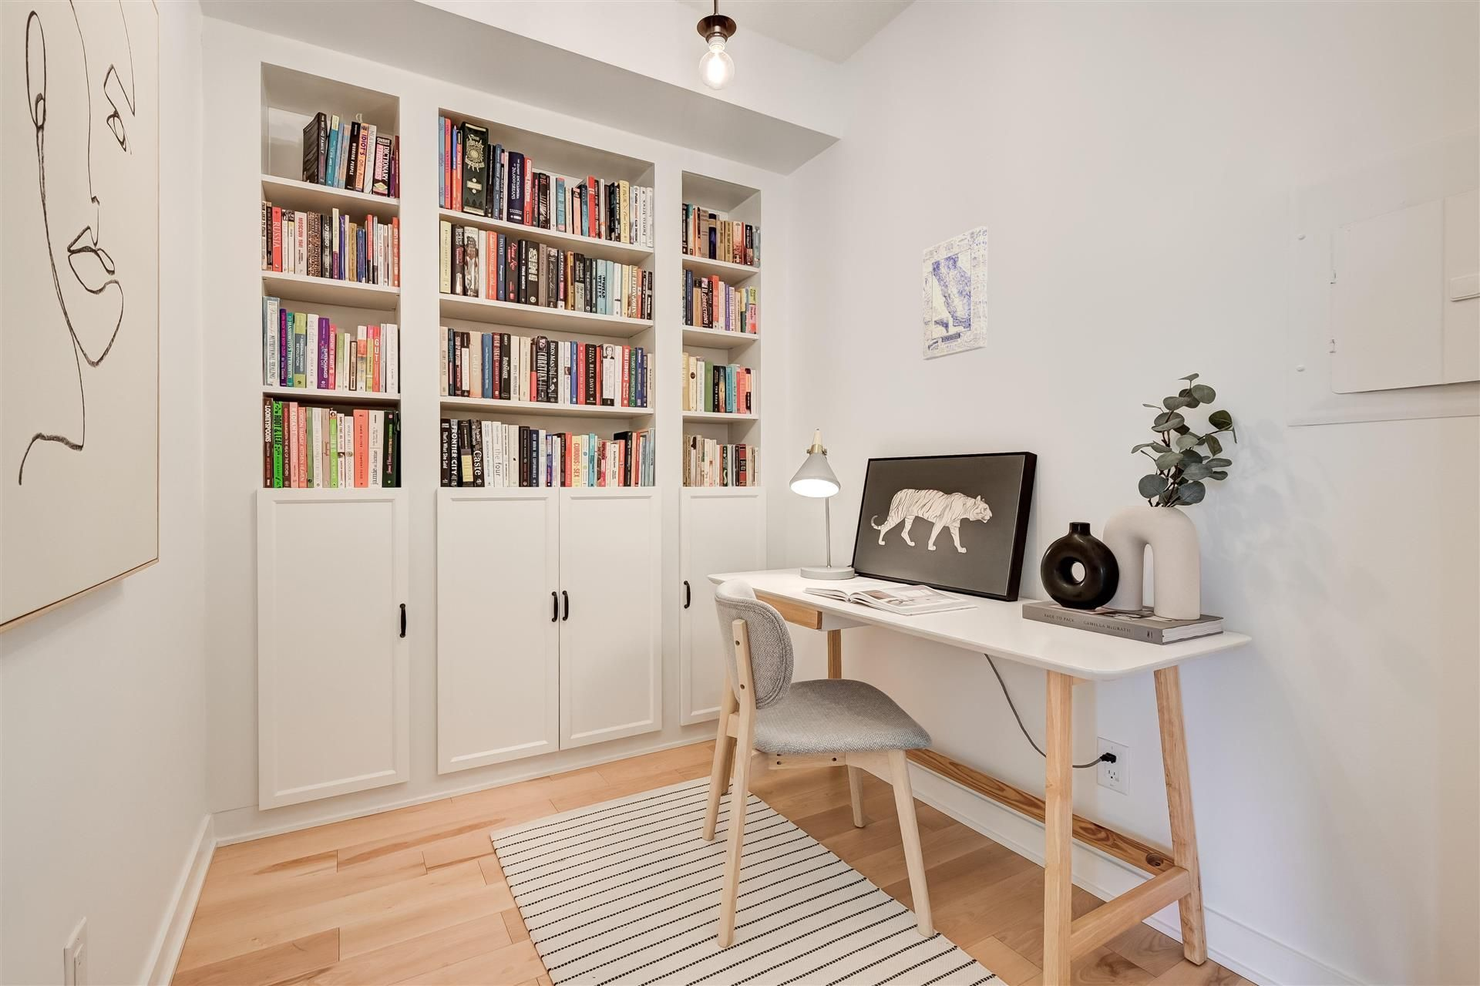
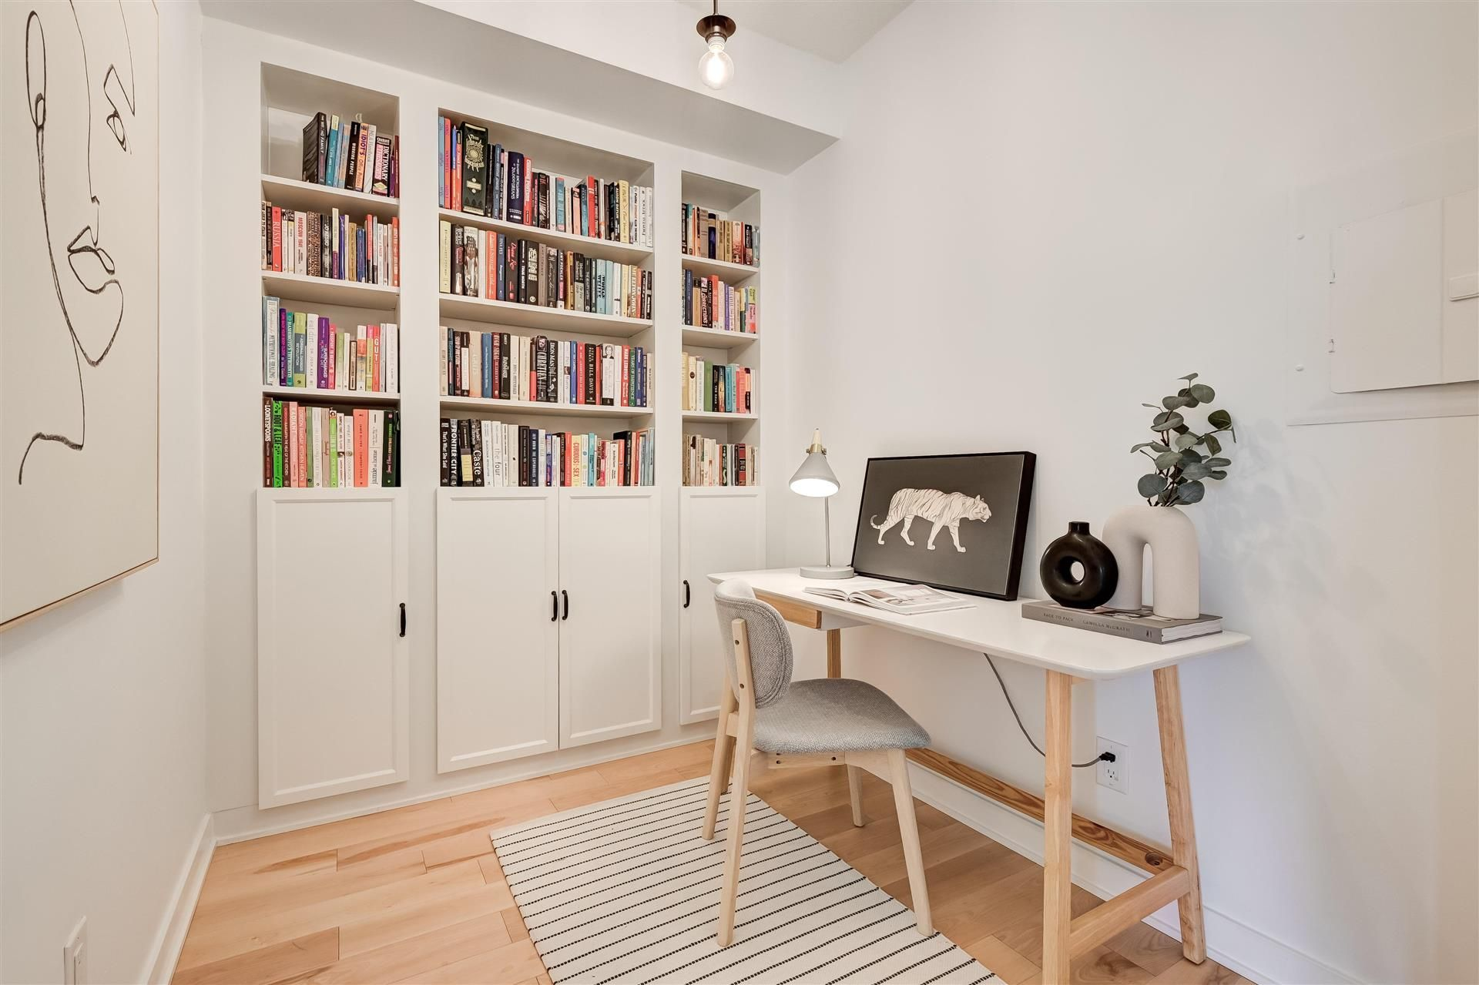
- wall art (954, 296)
